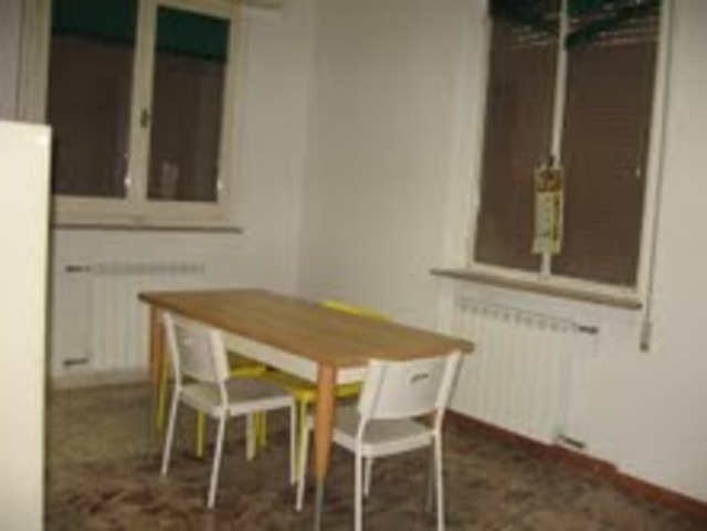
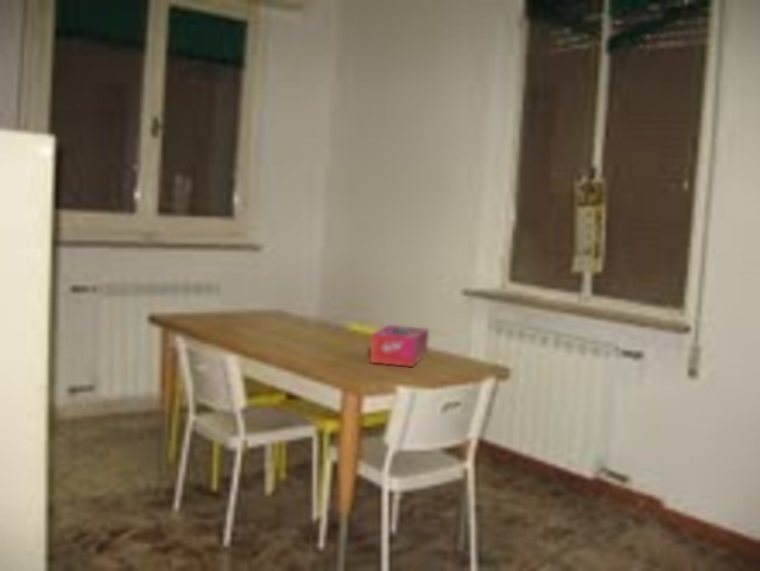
+ tissue box (400, 344)
